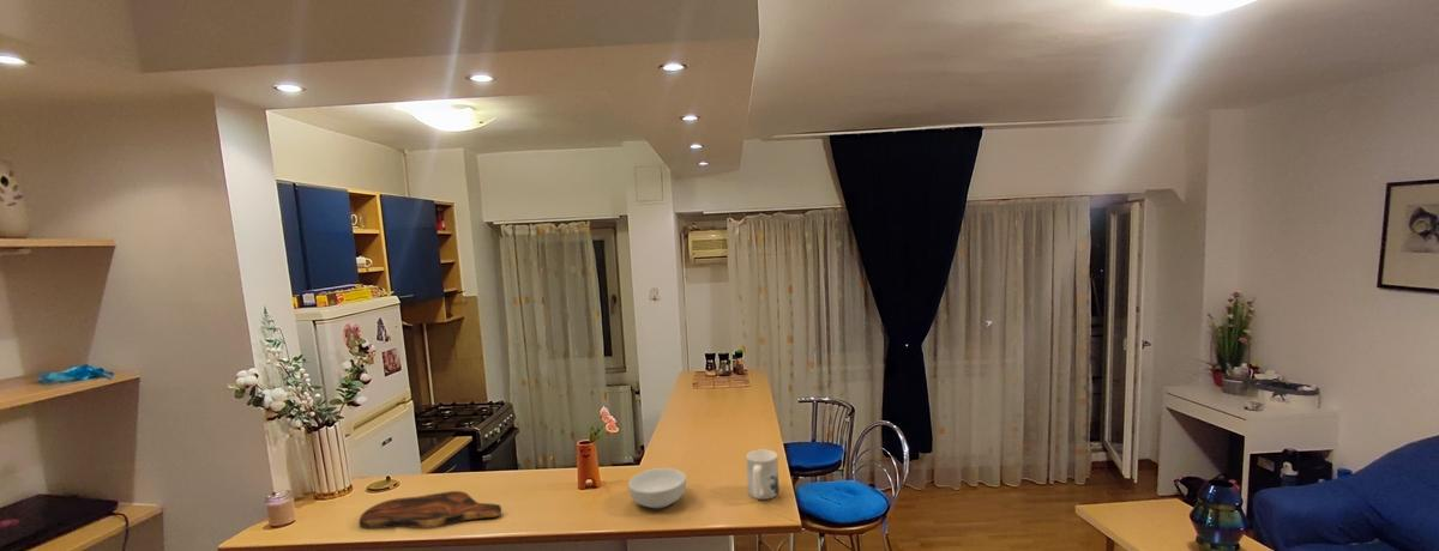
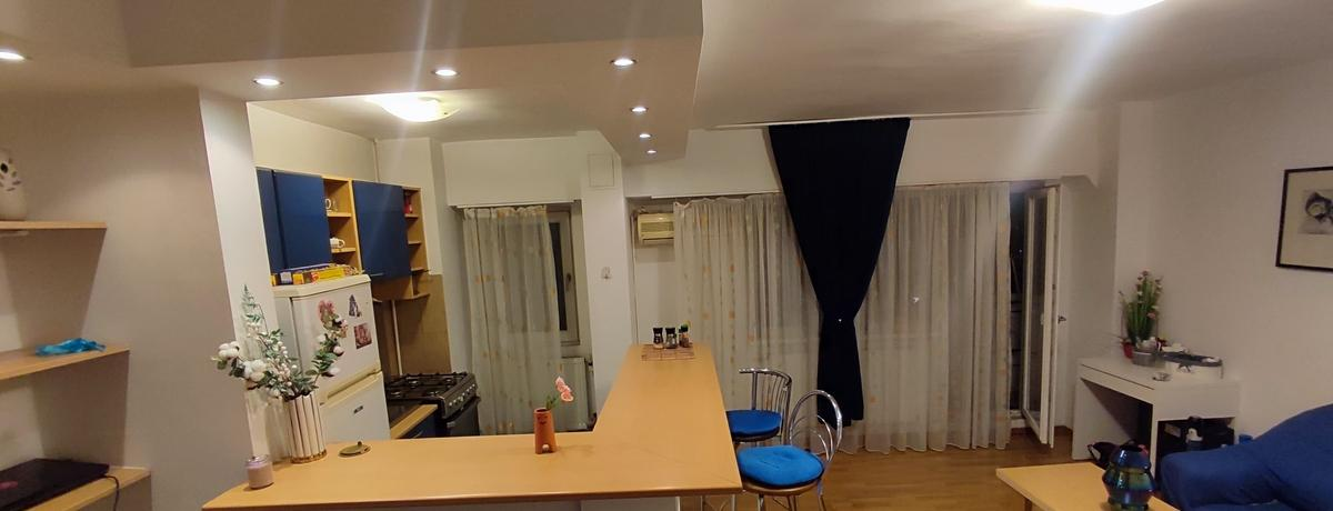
- cutting board (435, 509)
- cereal bowl (657, 490)
- mug (763, 476)
